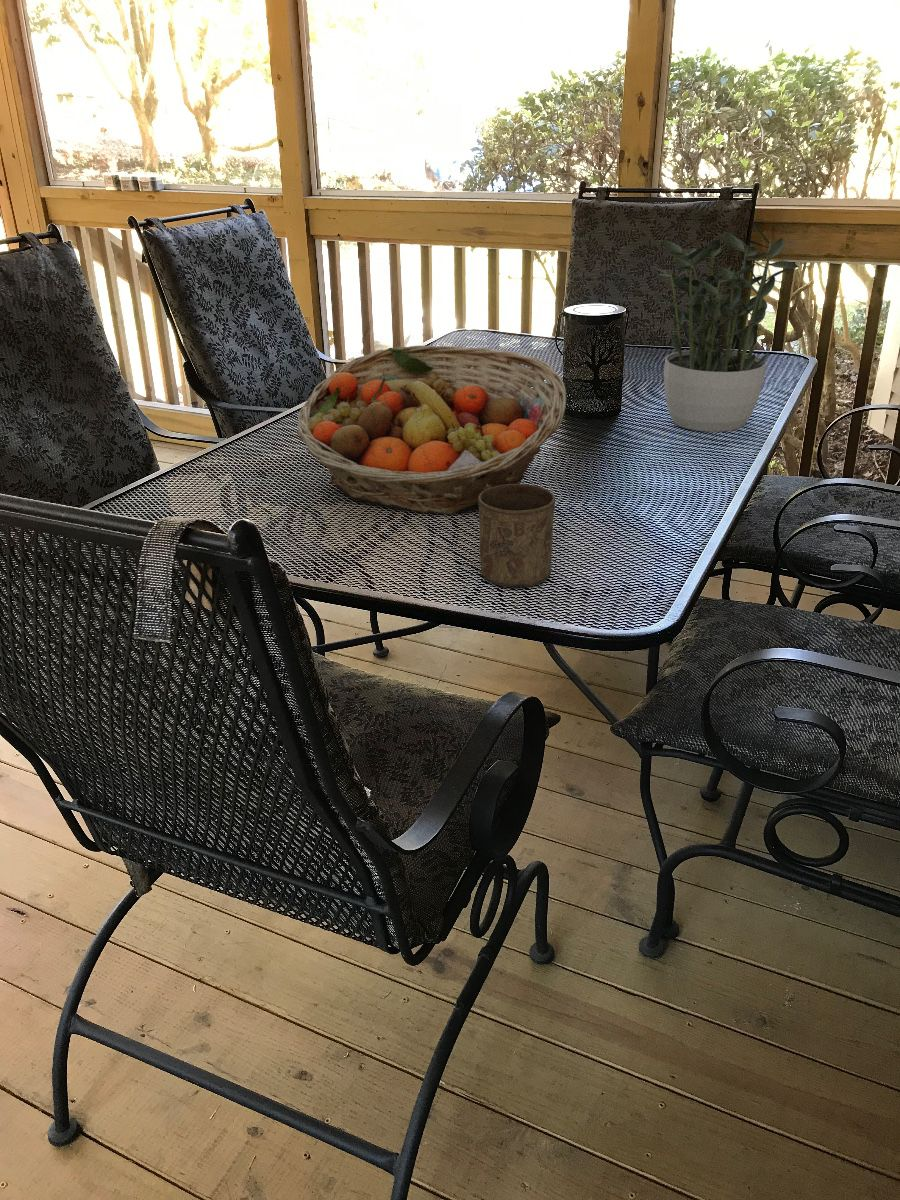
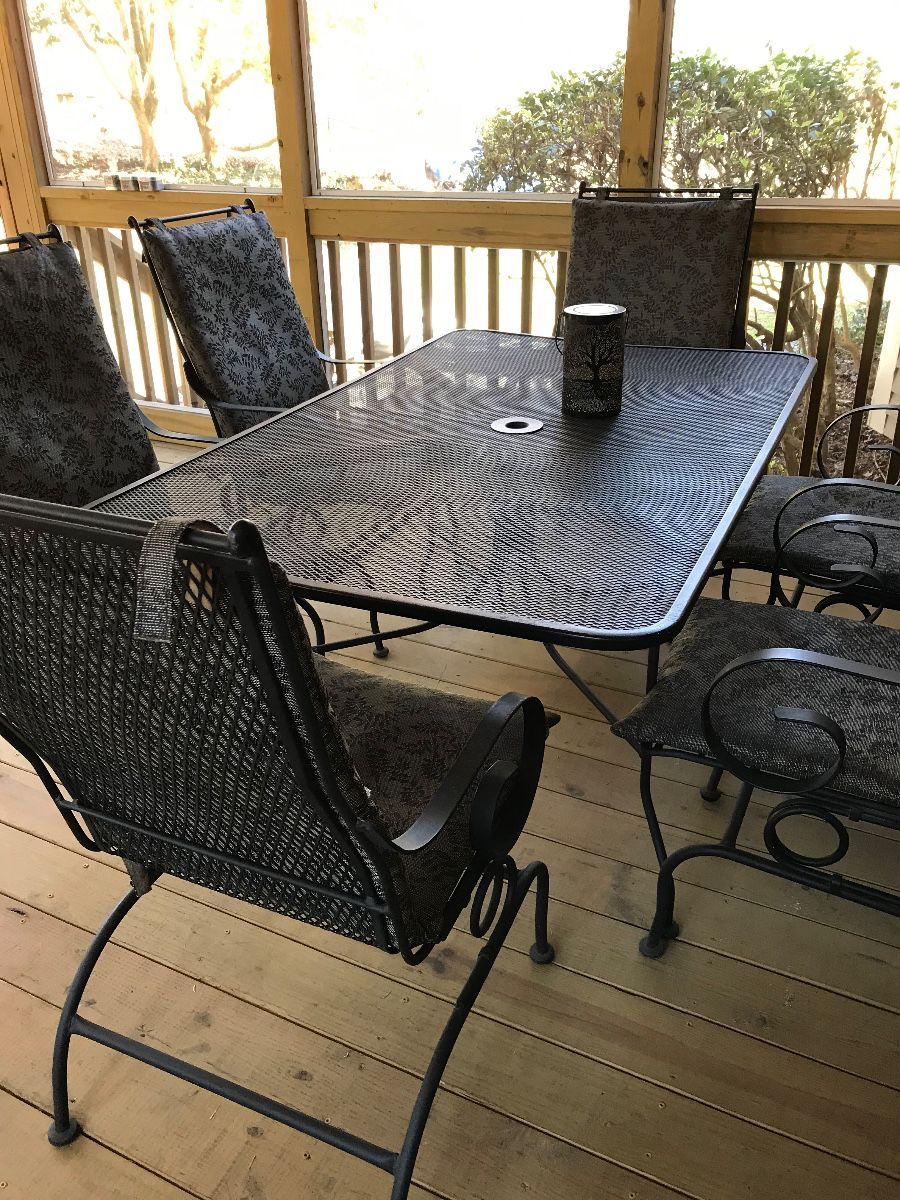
- potted plant (719, 328)
- cup (516, 535)
- fruit basket (429, 426)
